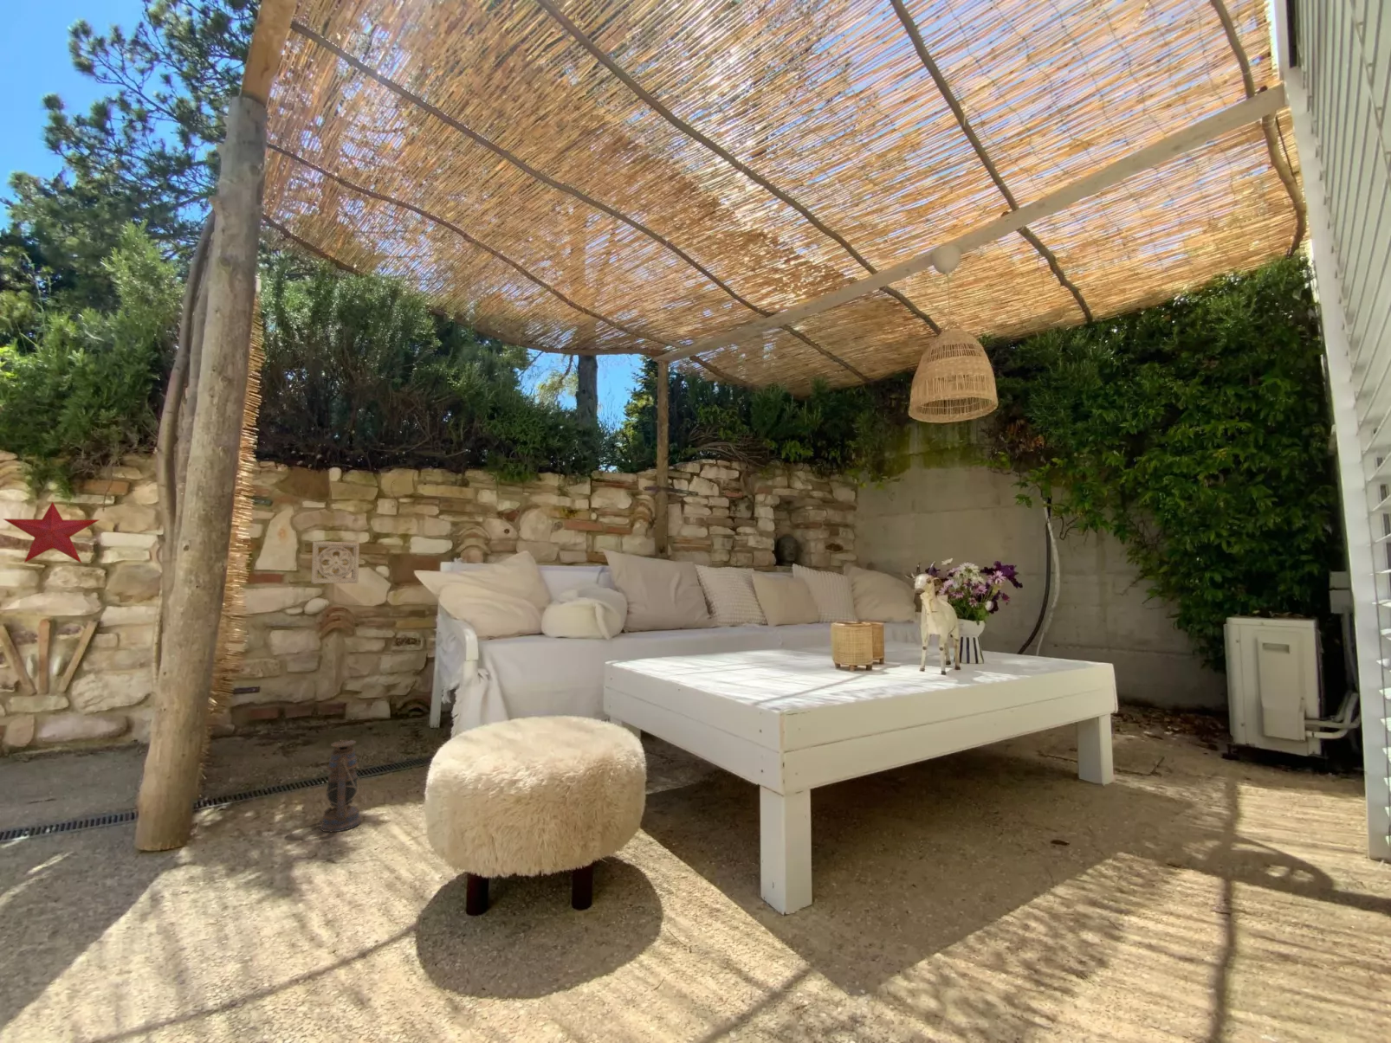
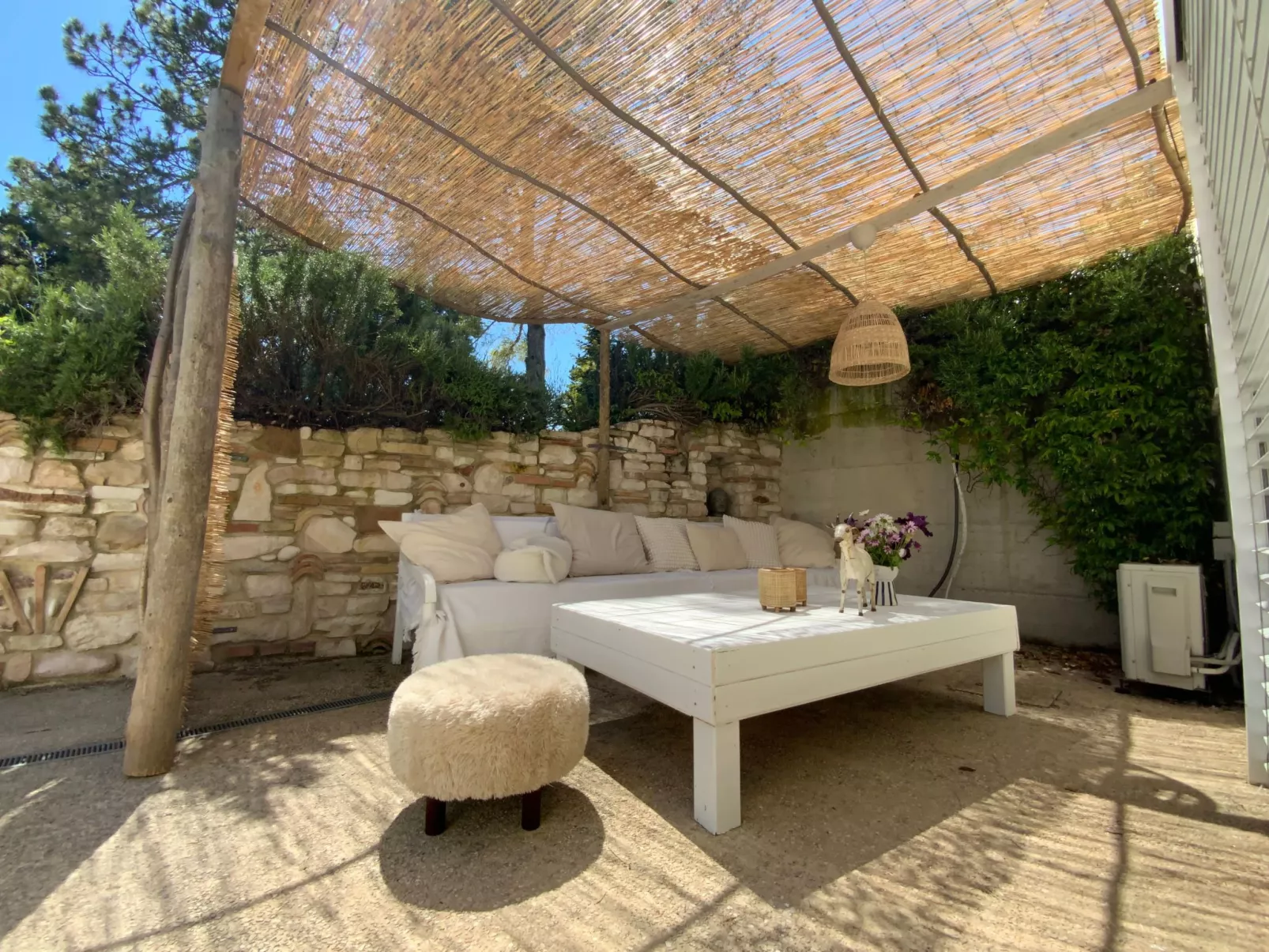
- lantern (344, 781)
- wall ornament (334, 563)
- decorative star (52, 532)
